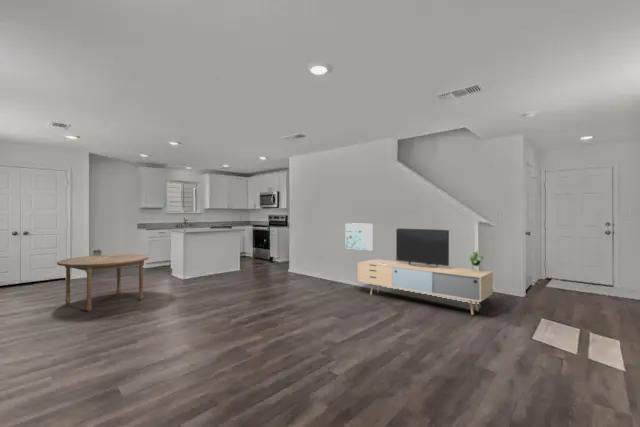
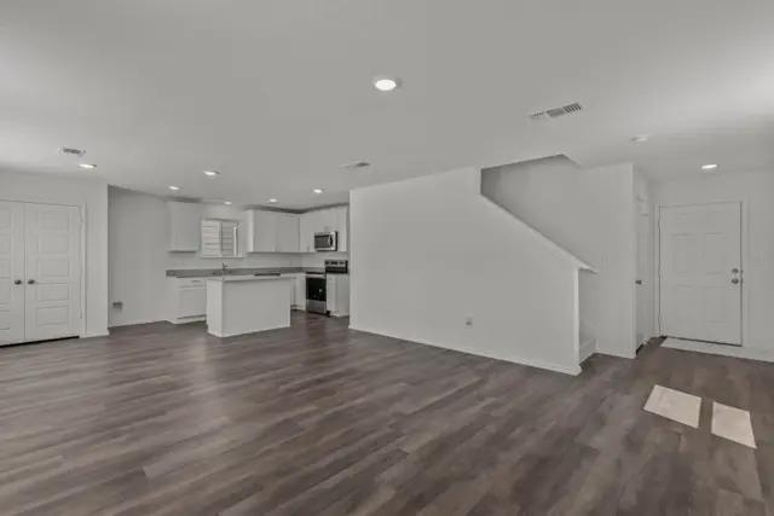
- media console (419, 265)
- dining table (102, 269)
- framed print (358, 236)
